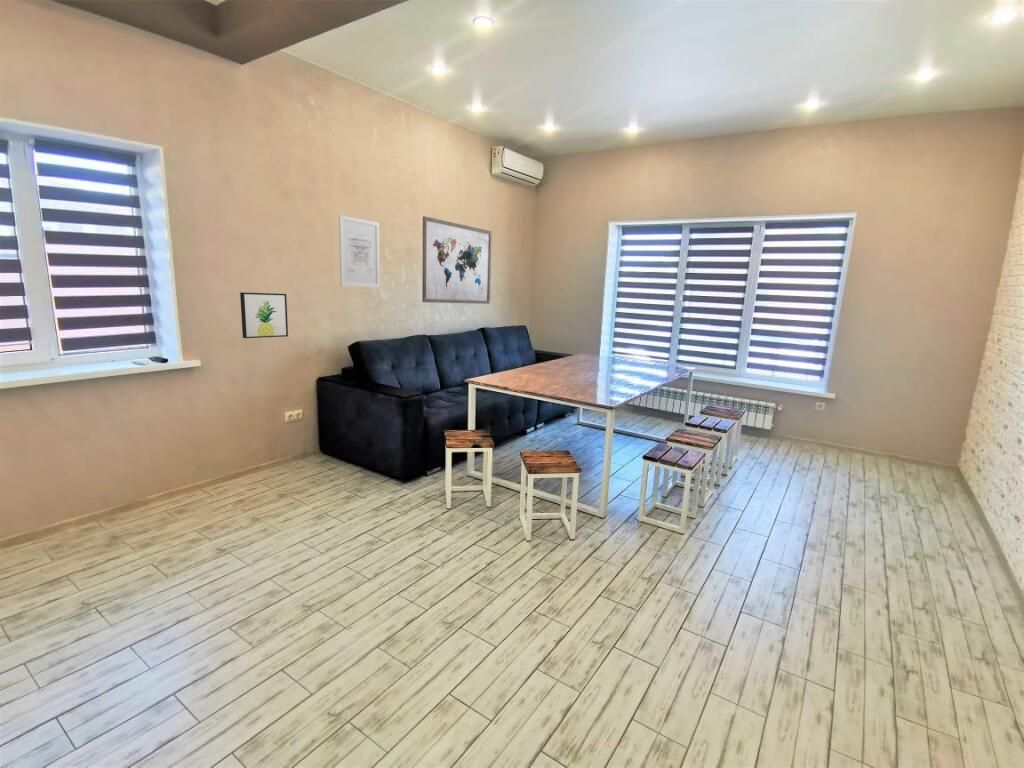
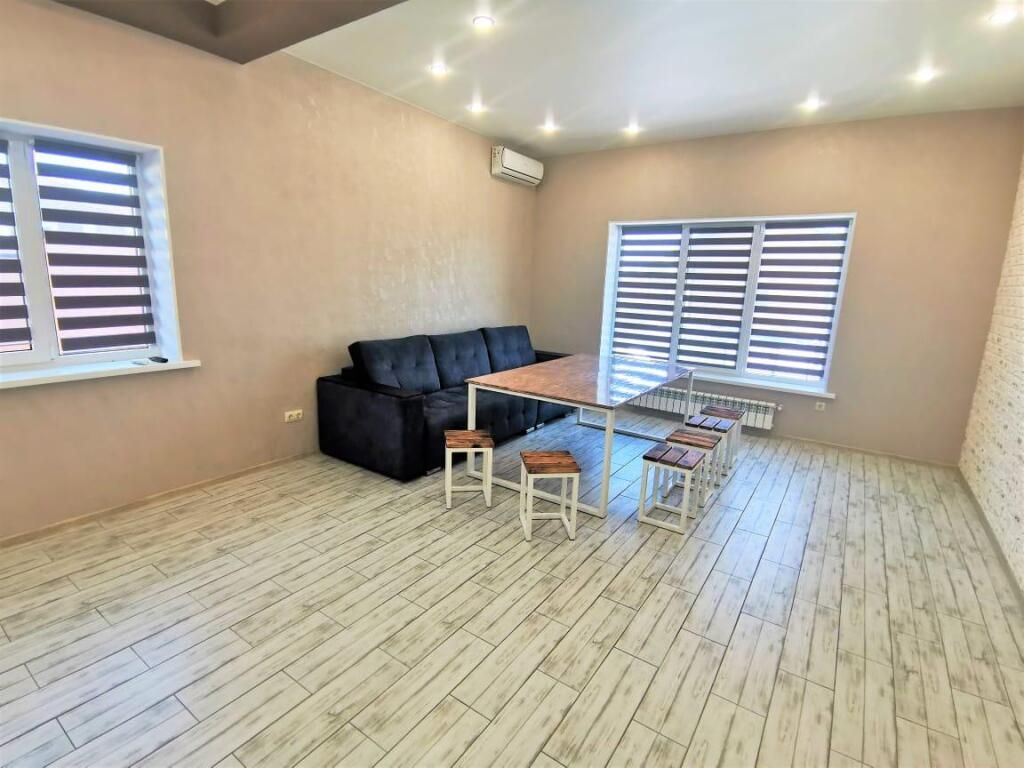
- wall art (360, 253)
- wall art (265, 315)
- wall art (459, 264)
